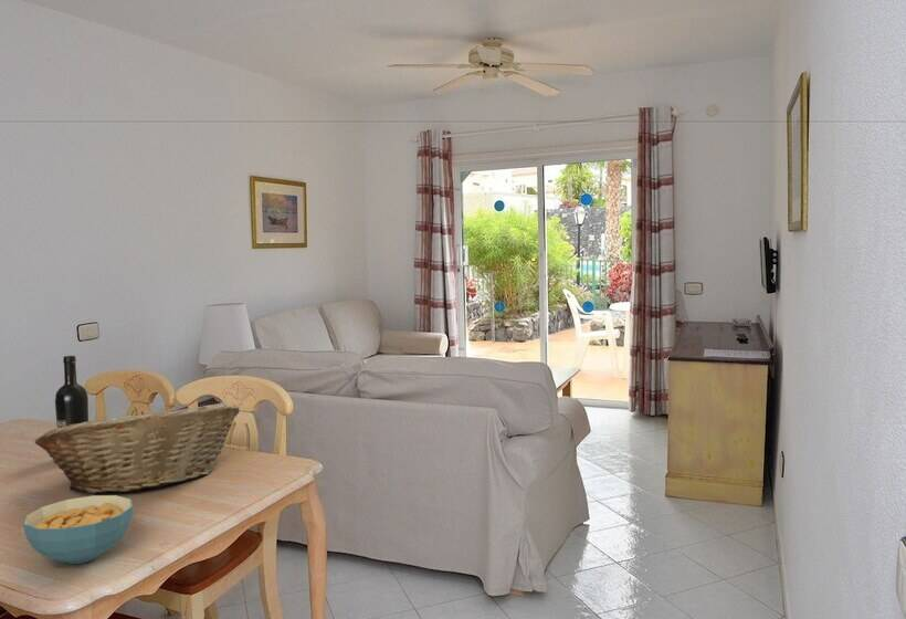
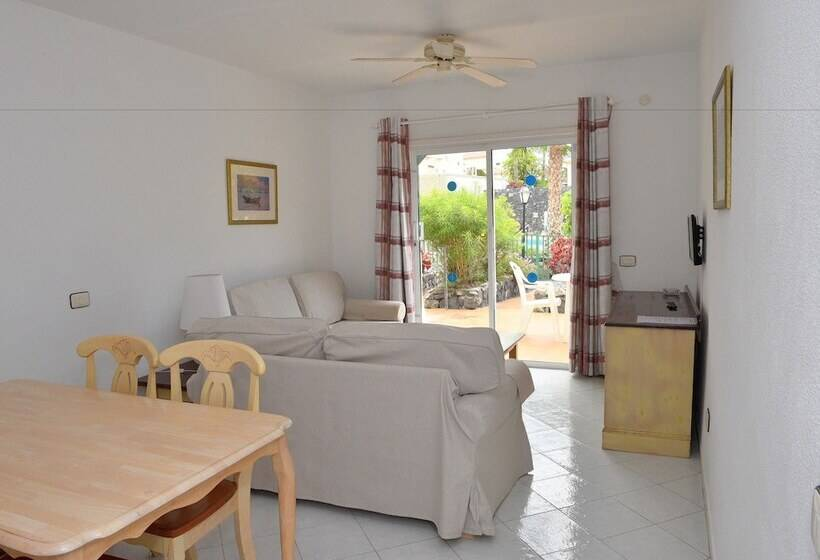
- cereal bowl (81, 534)
- fruit basket (144, 439)
- wine bottle (72, 407)
